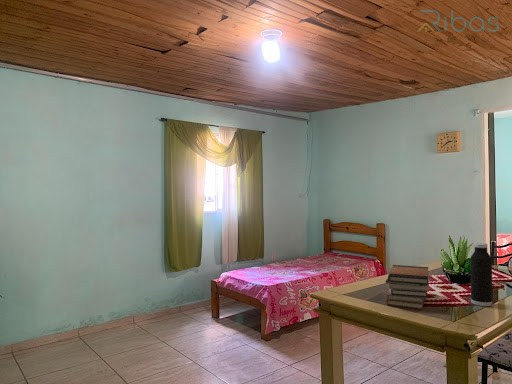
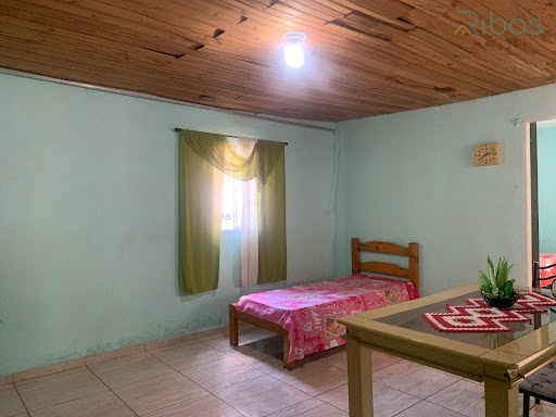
- water bottle (481, 273)
- book stack (408, 285)
